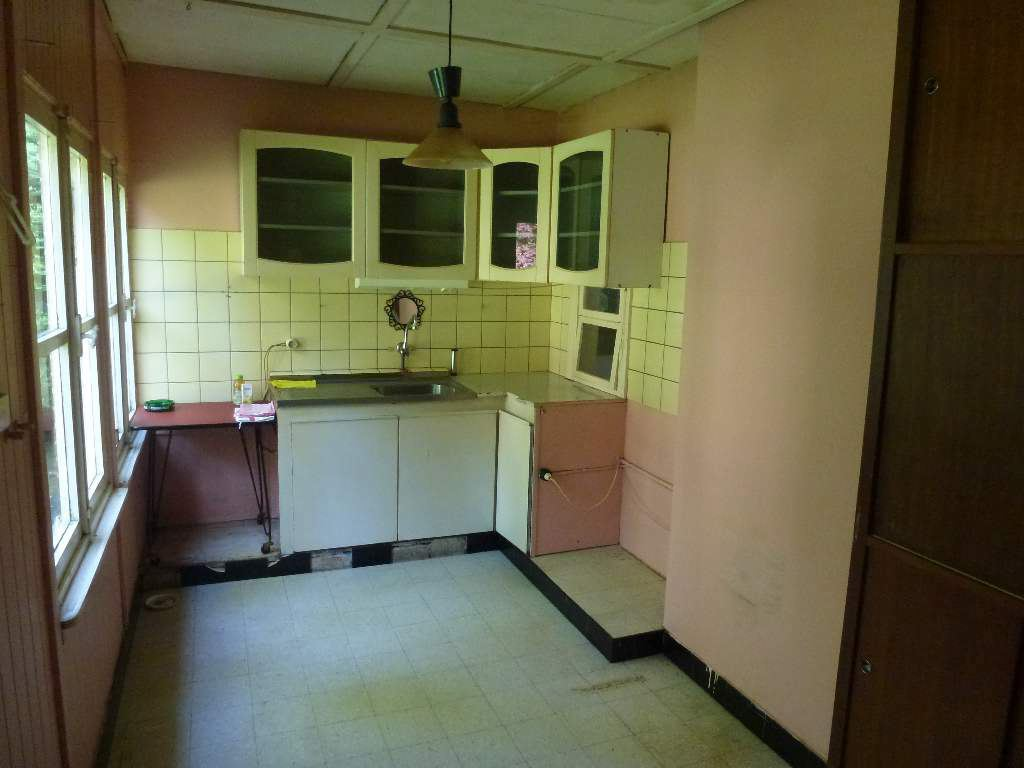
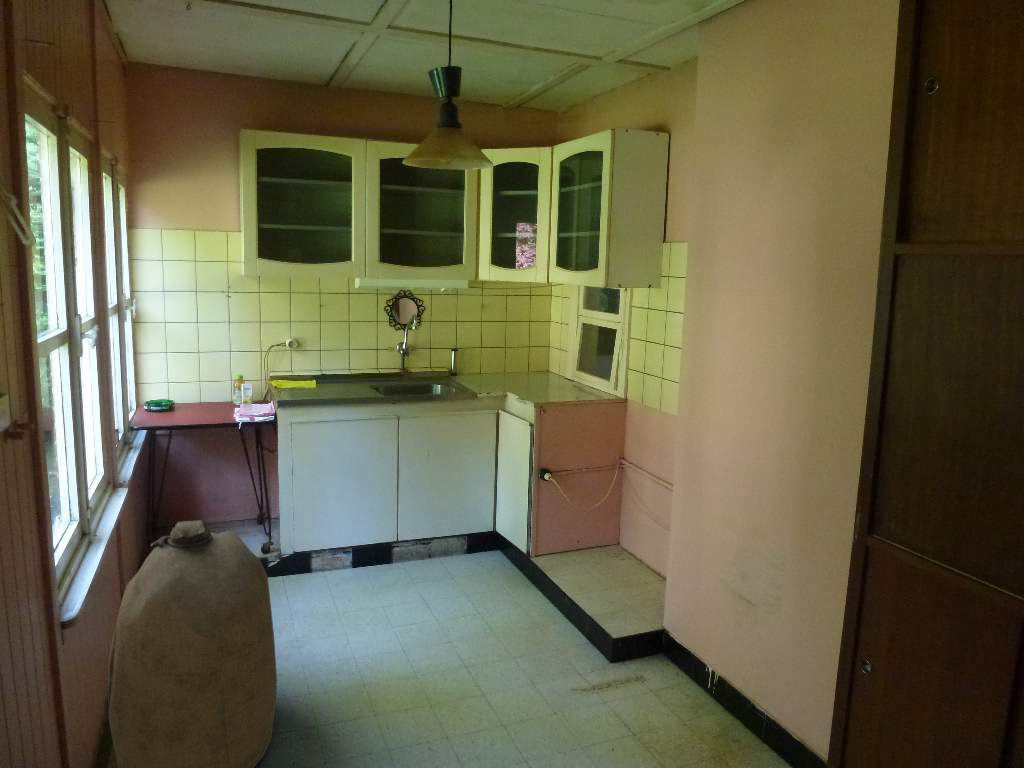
+ bag (194, 634)
